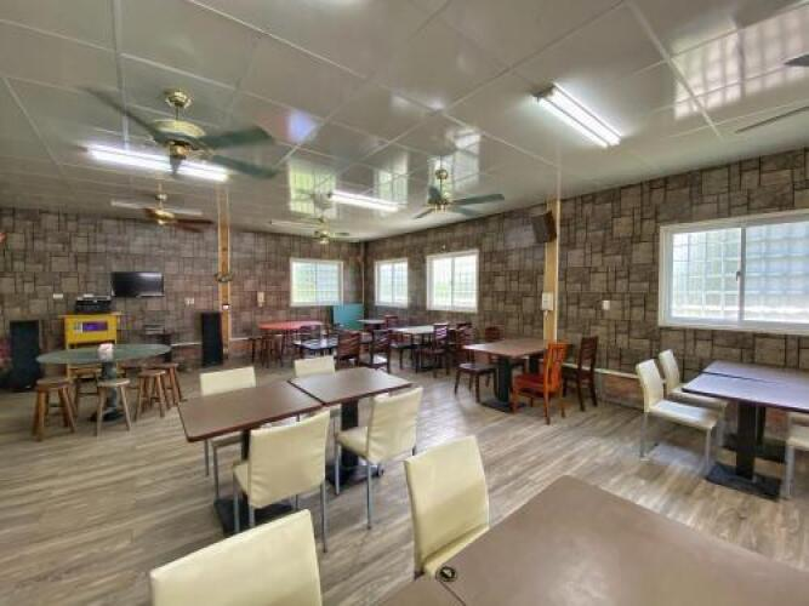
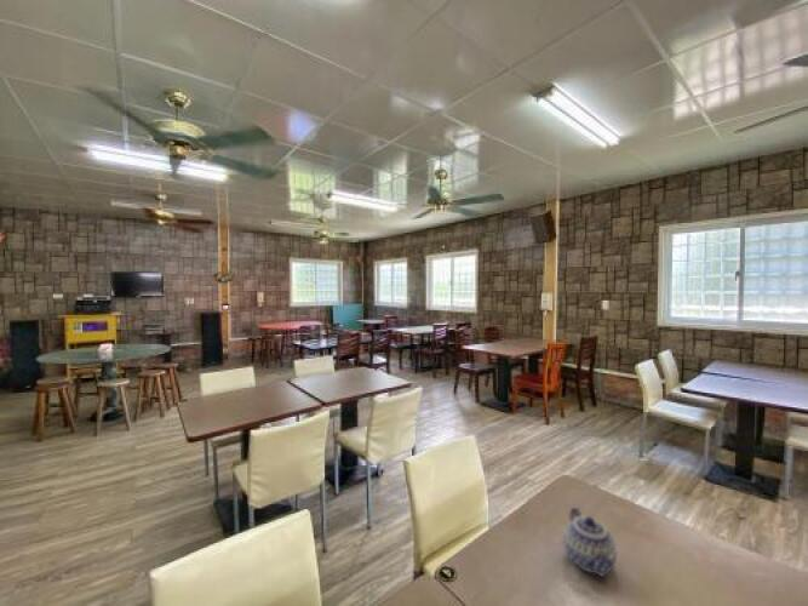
+ teapot (589, 539)
